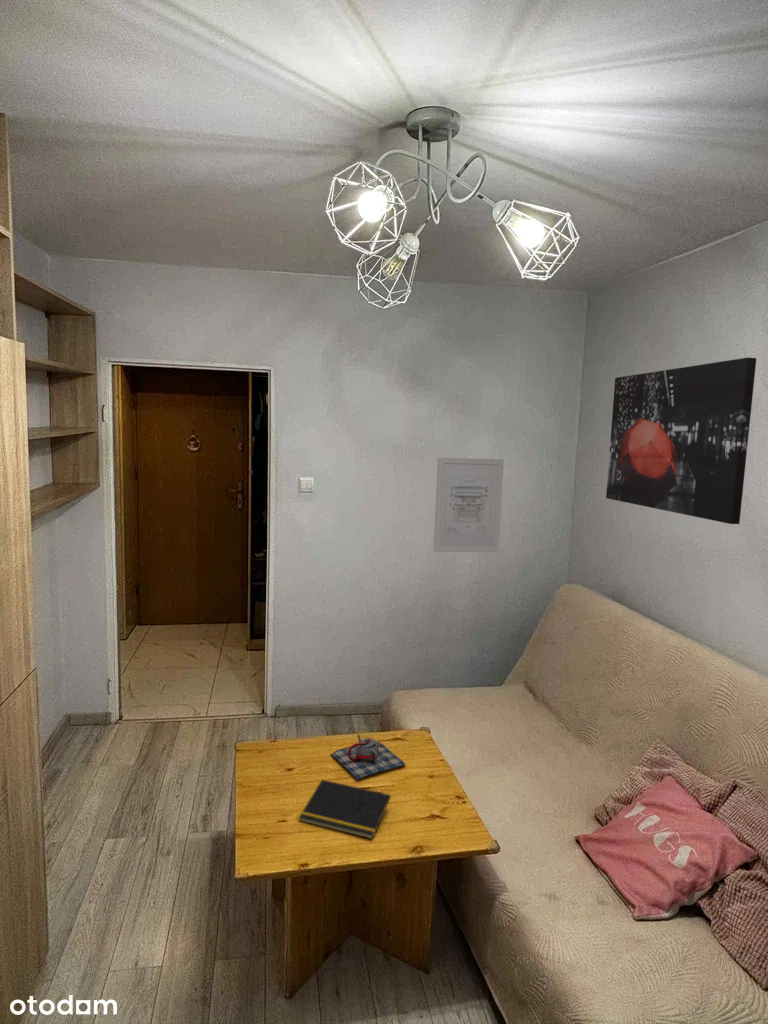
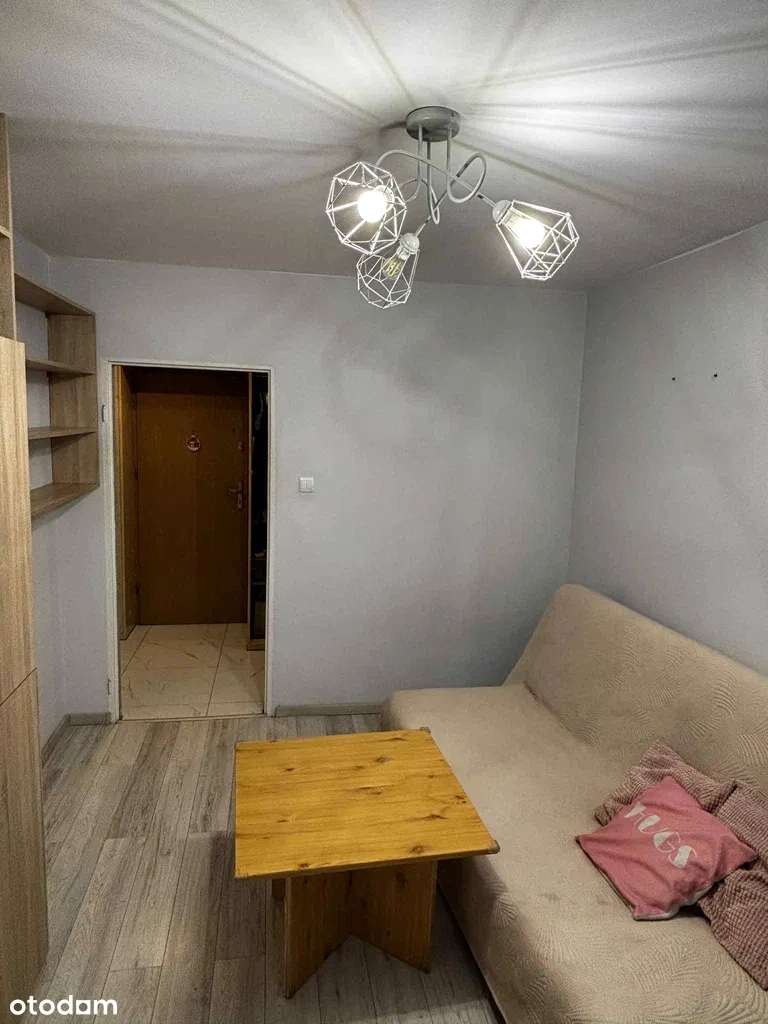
- notepad (345, 807)
- wall art (468, 505)
- wall art (668, 440)
- teapot (367, 749)
